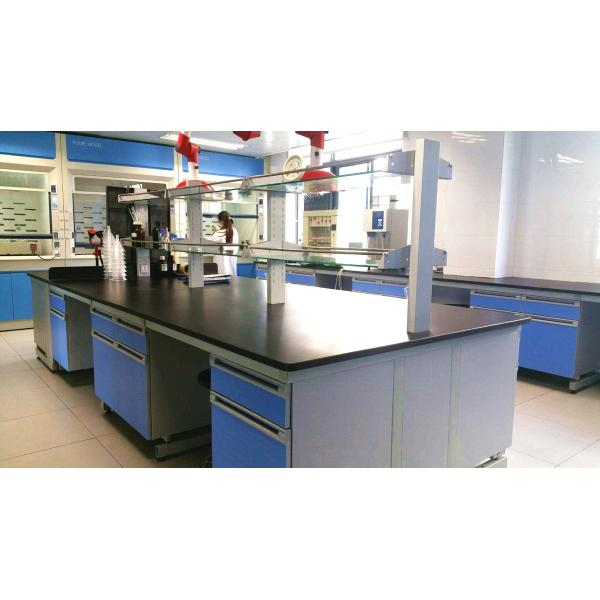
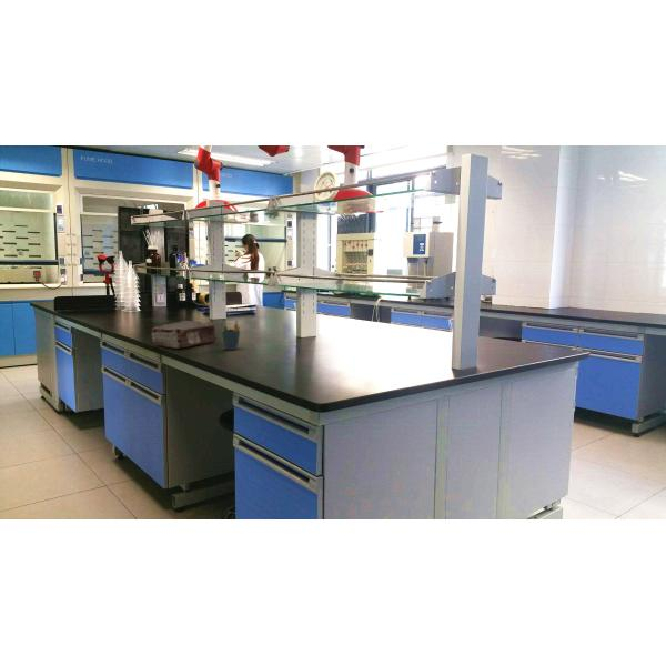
+ book (184, 333)
+ pen holder (231, 334)
